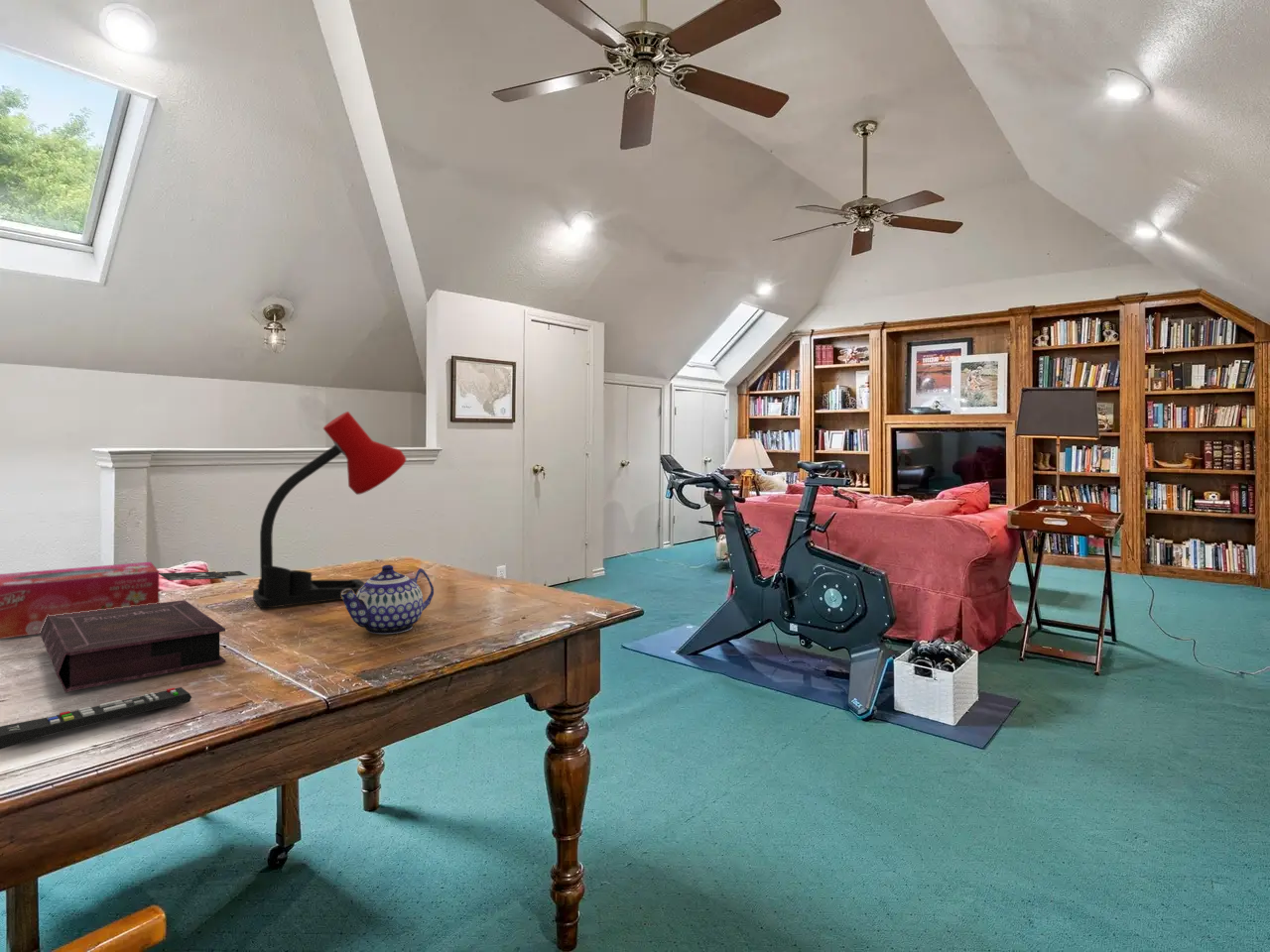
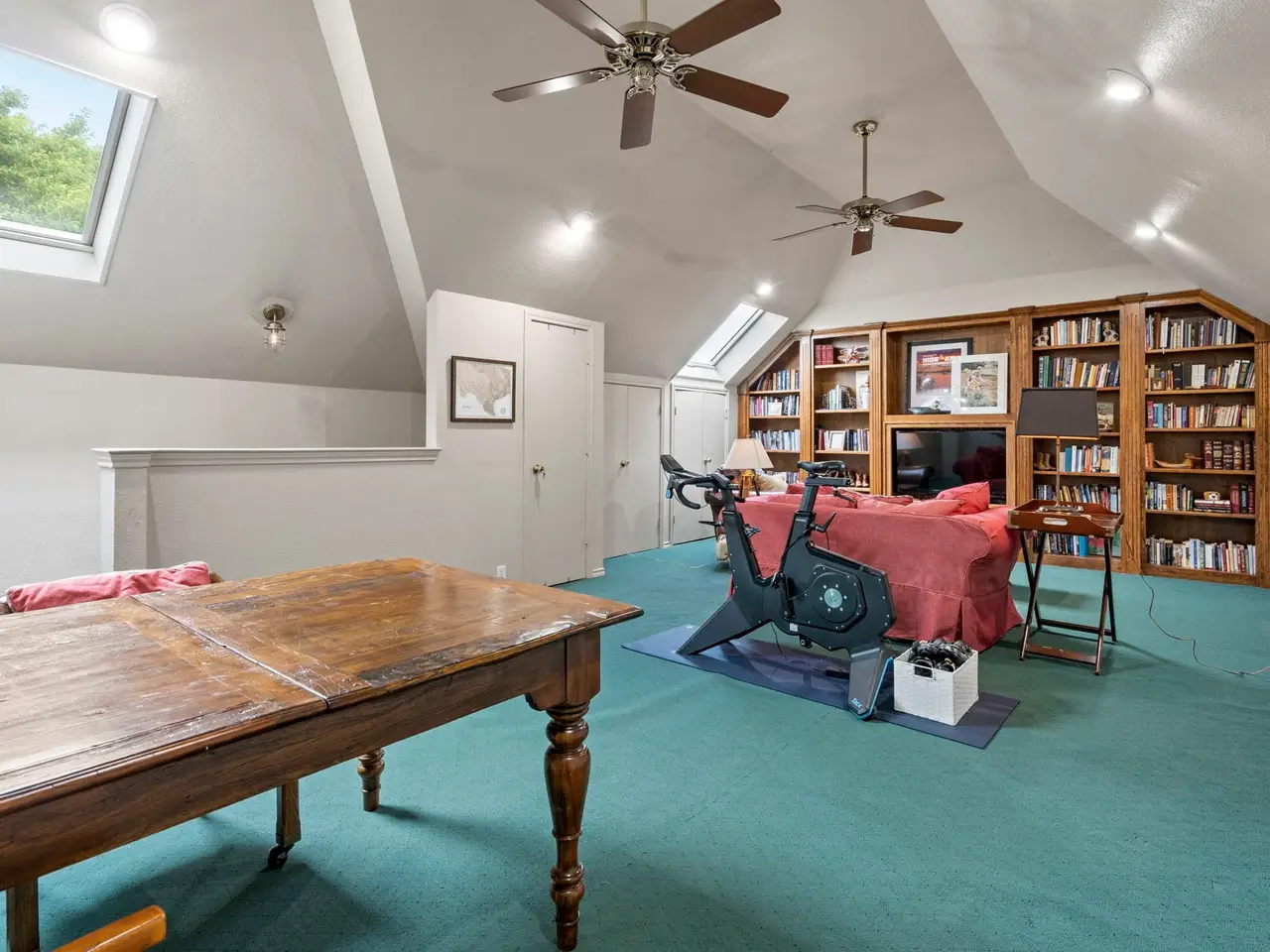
- book (147, 614)
- tissue box (67, 598)
- remote control (87, 717)
- teapot (390, 596)
- desk lamp (348, 486)
